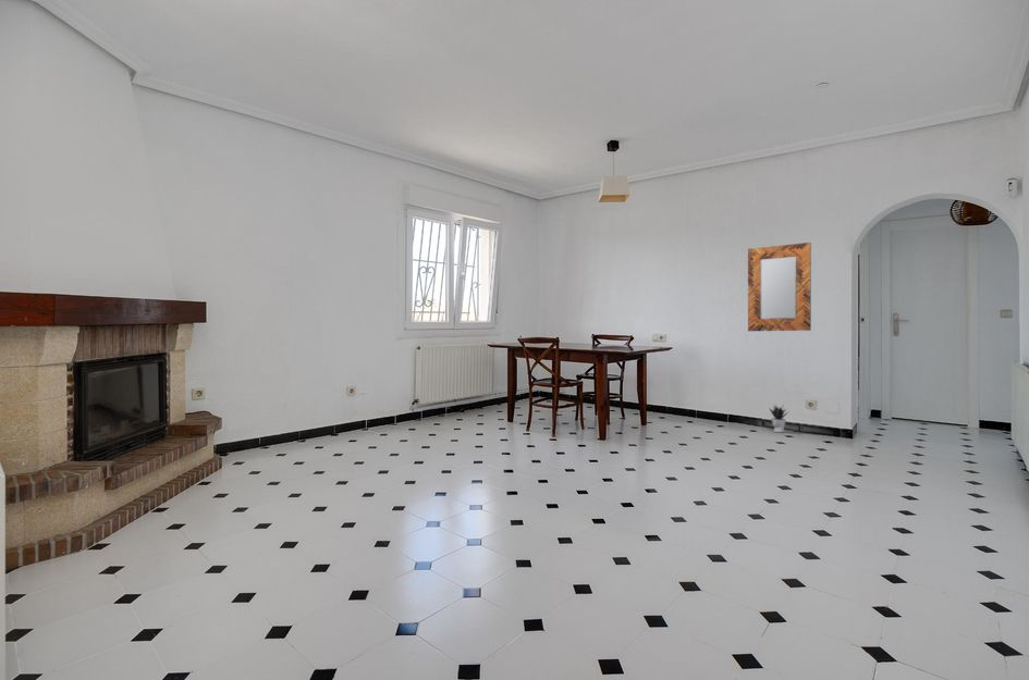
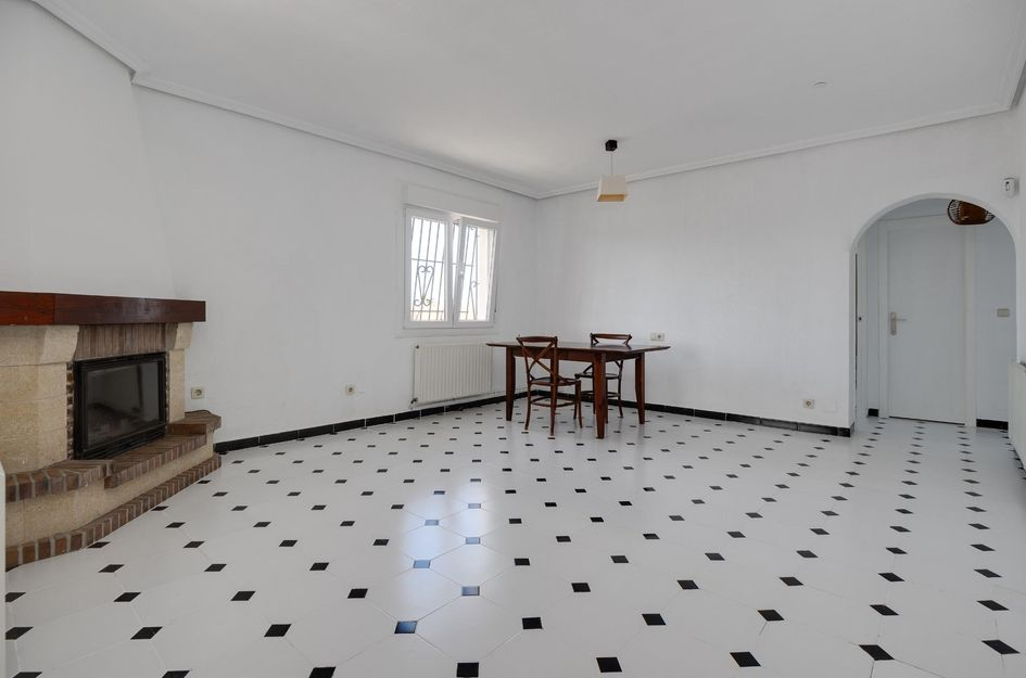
- potted plant (776, 417)
- home mirror (777, 288)
